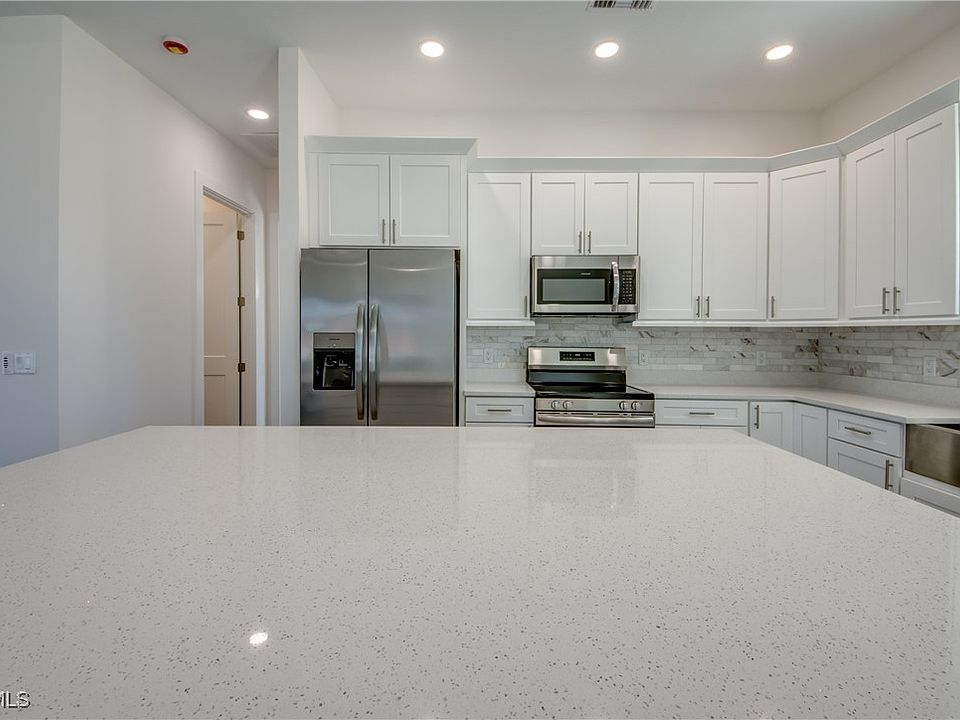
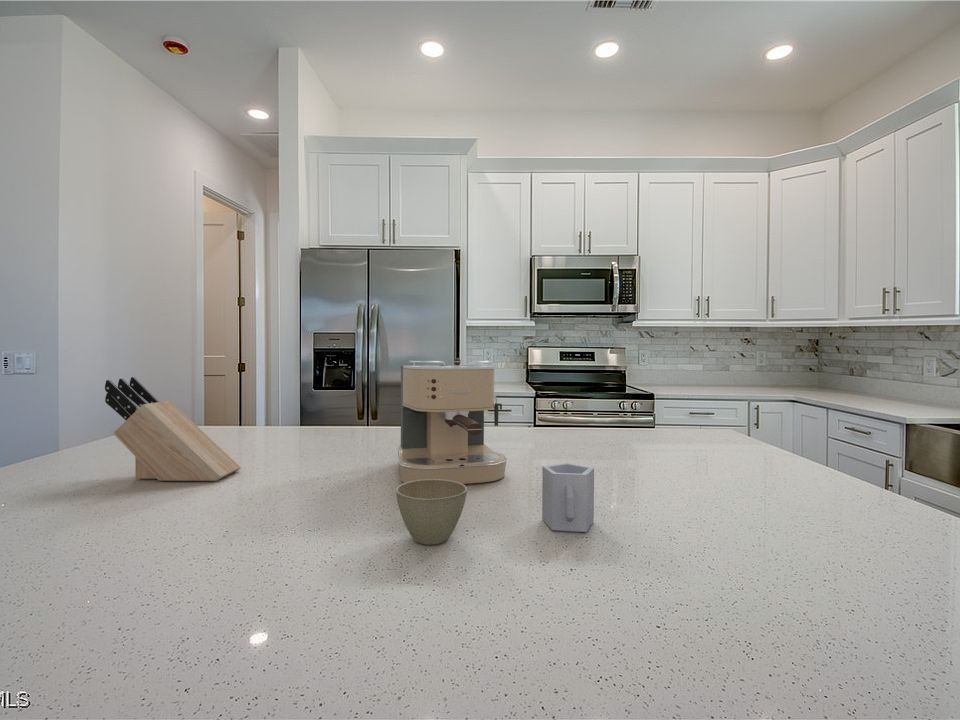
+ flower pot (431, 512)
+ coffee maker (450, 415)
+ cup (568, 497)
+ knife block (170, 426)
